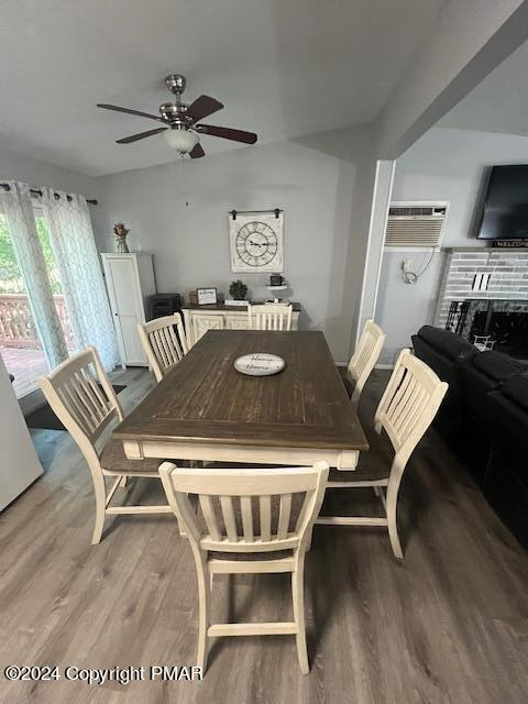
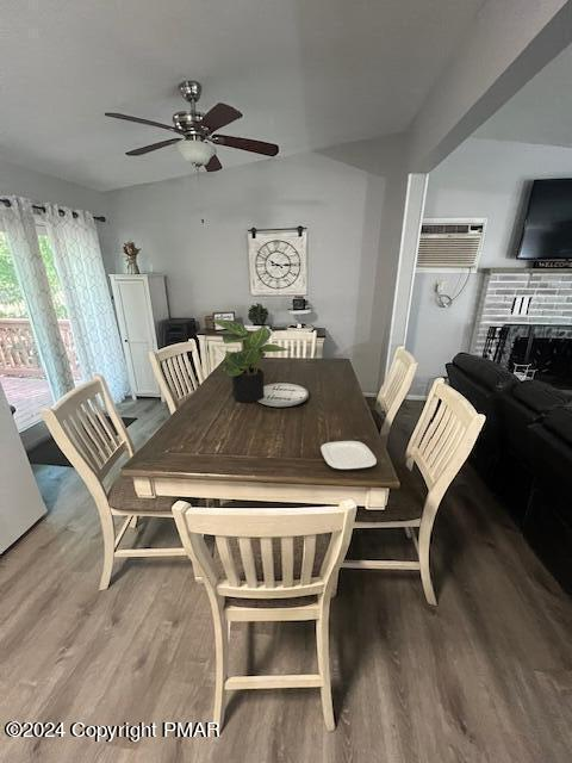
+ plate (347, 454)
+ potted plant (247, 358)
